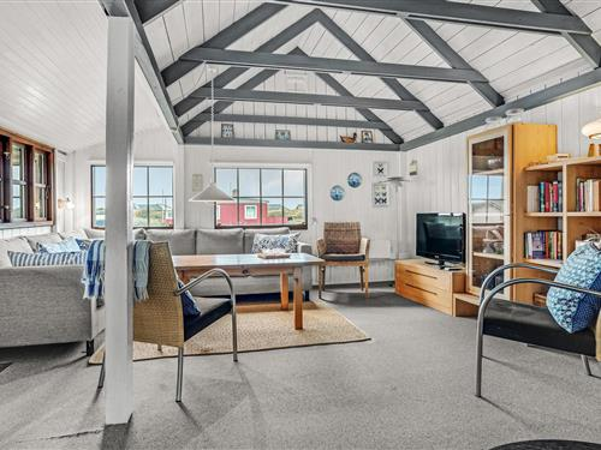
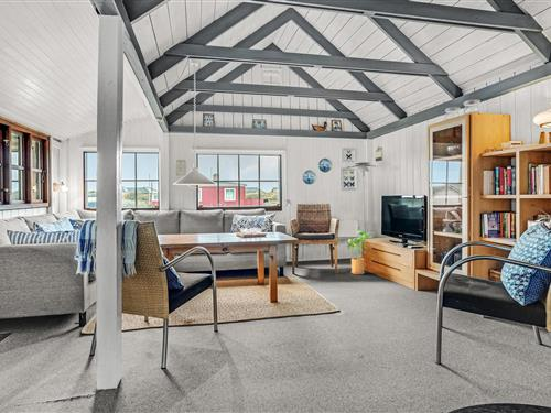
+ house plant (357, 252)
